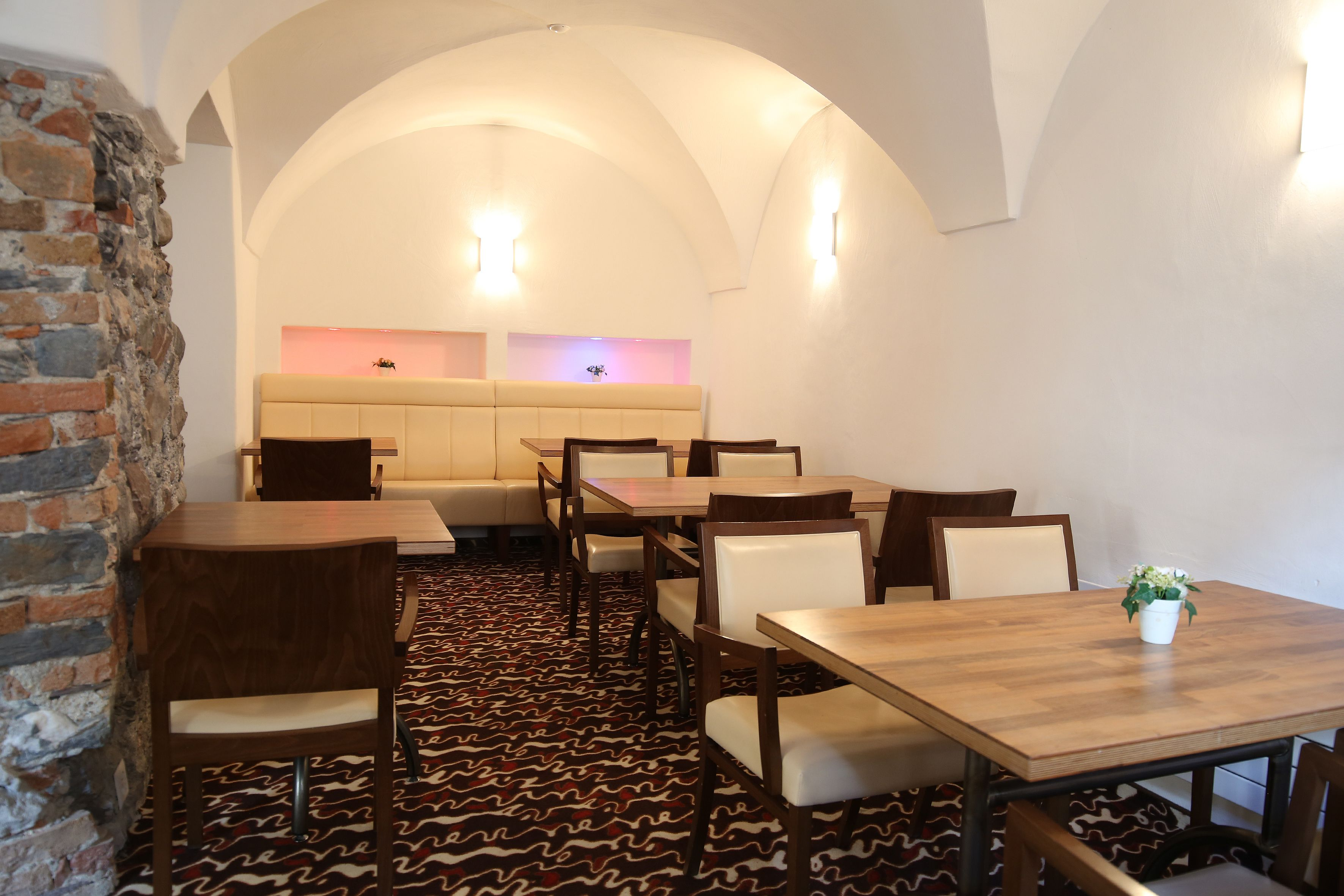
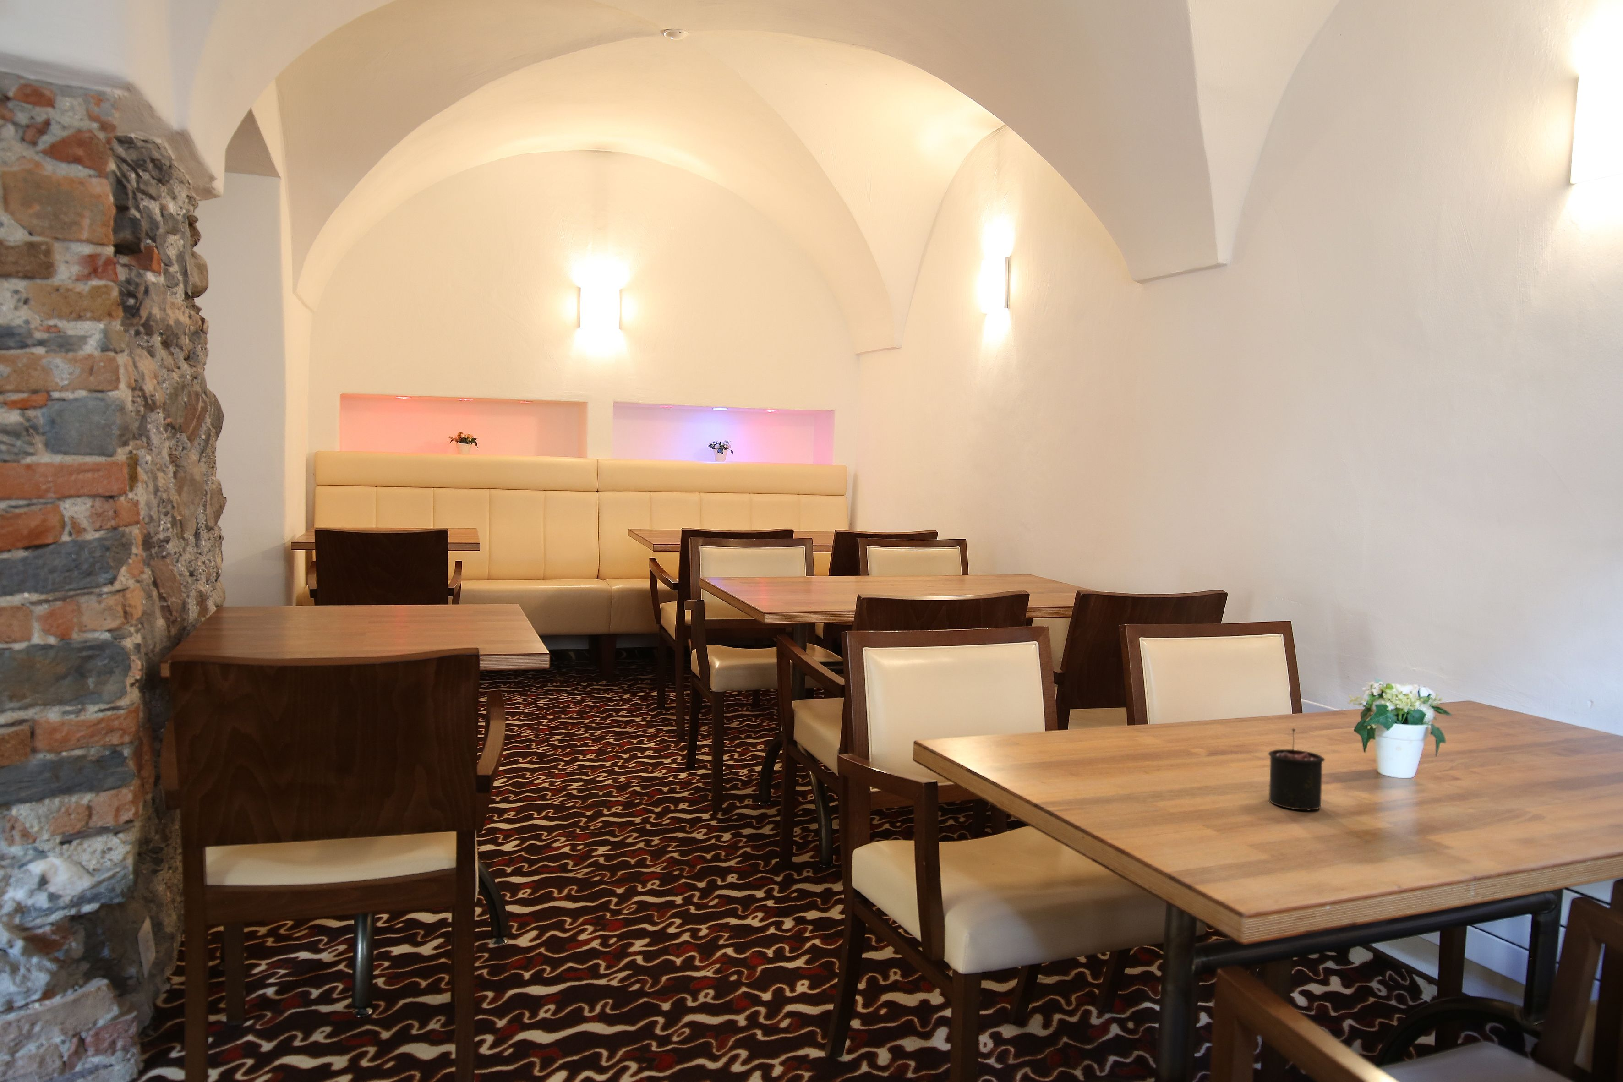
+ candle (1296, 768)
